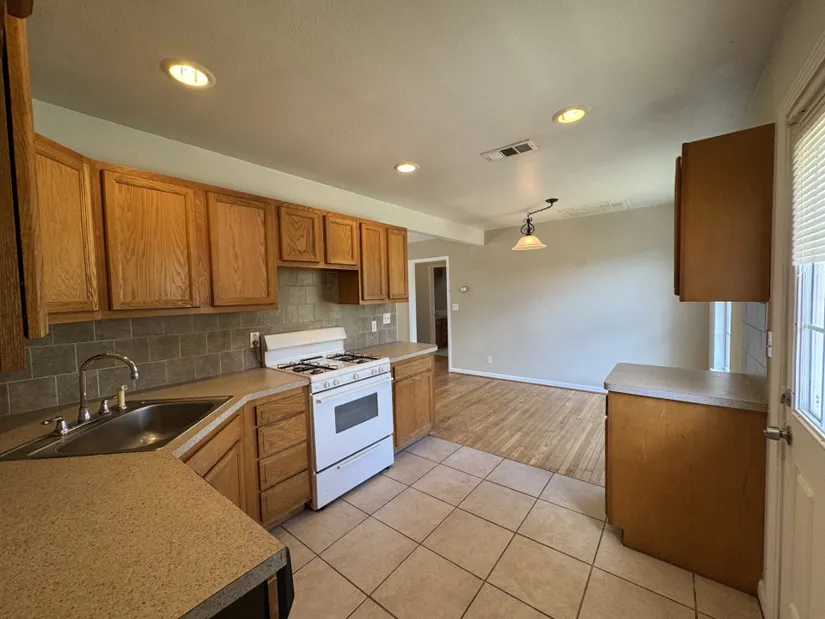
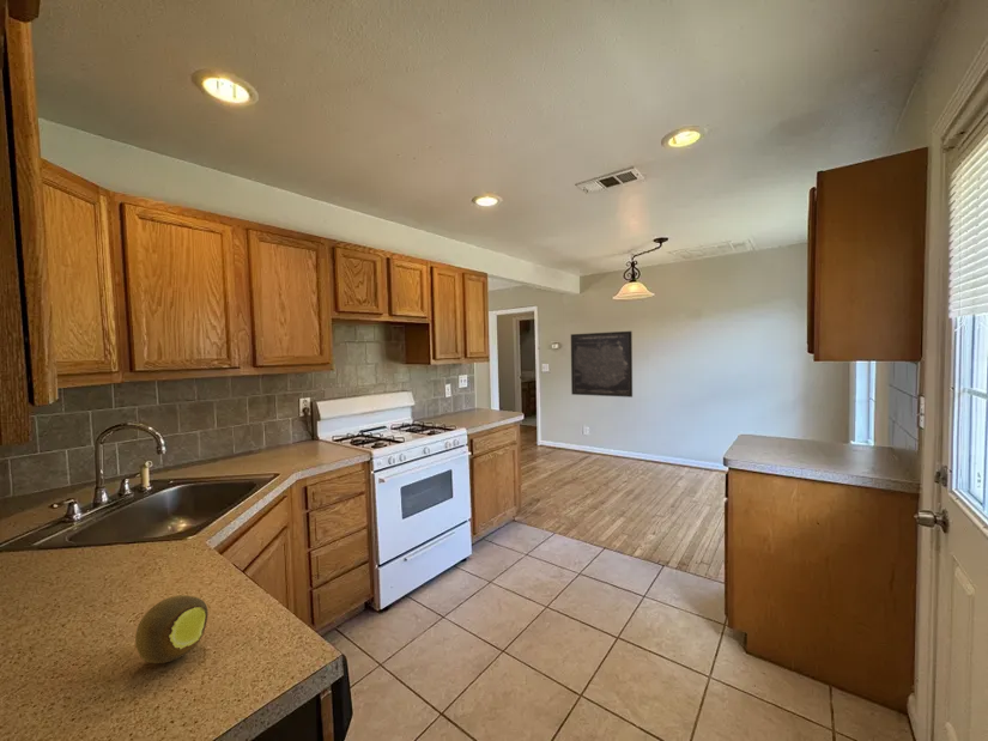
+ wall art (600, 364)
+ fruit (172, 627)
